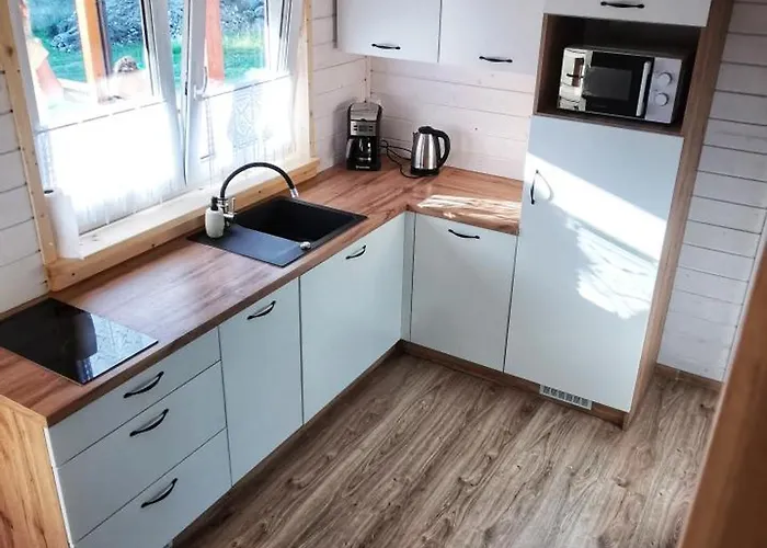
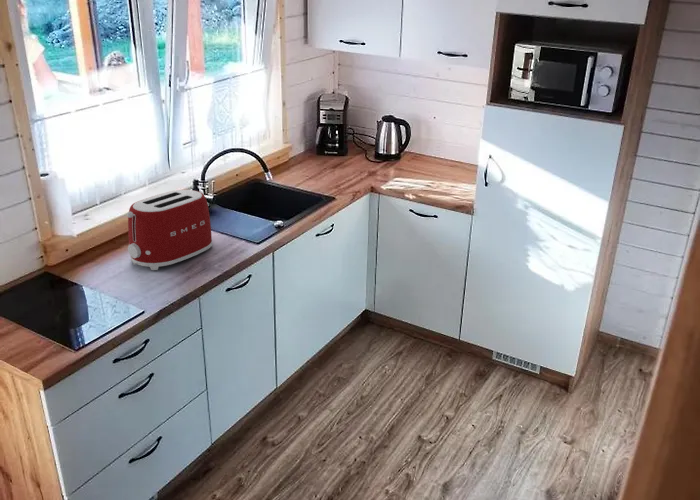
+ toaster (169, 227)
